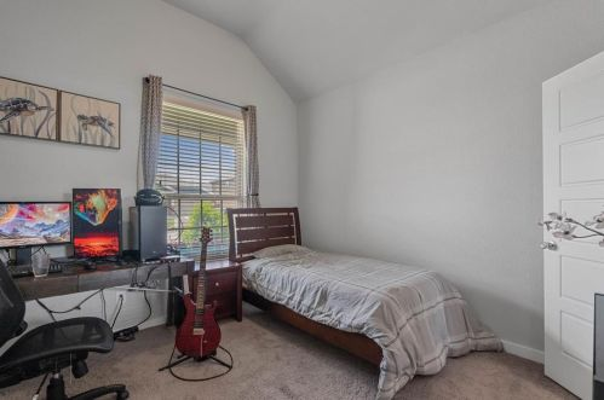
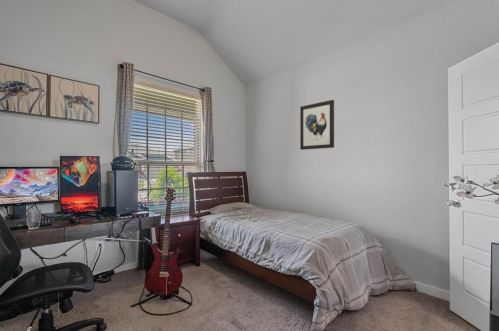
+ wall art (316, 126)
